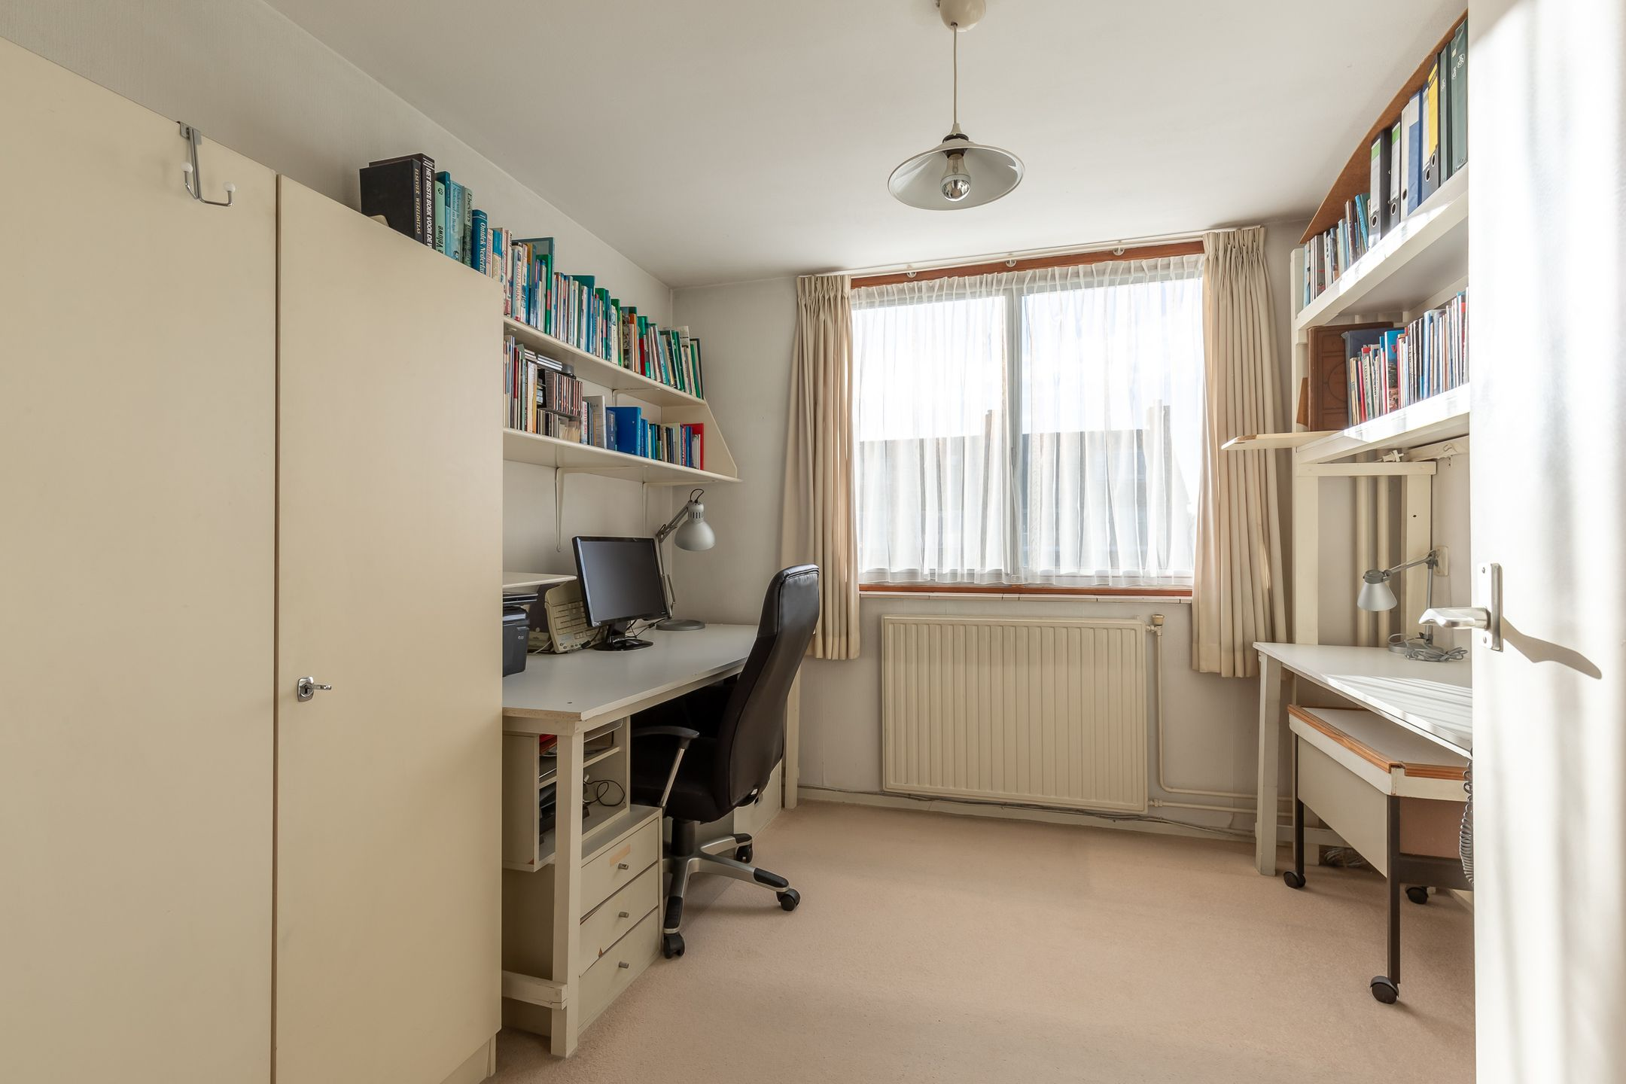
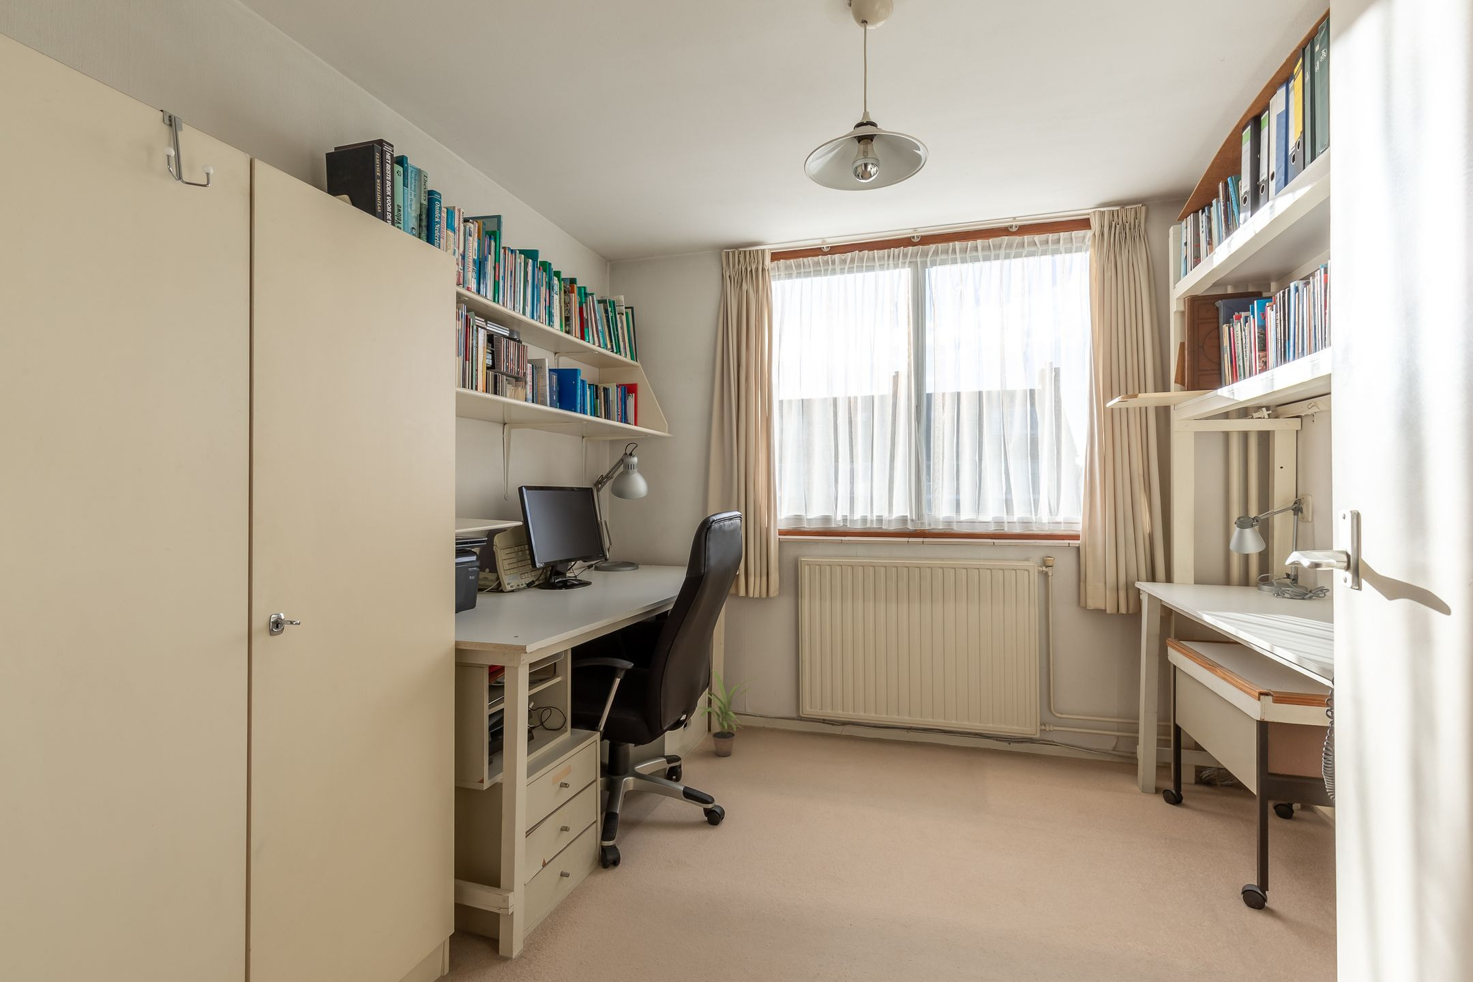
+ potted plant (728, 713)
